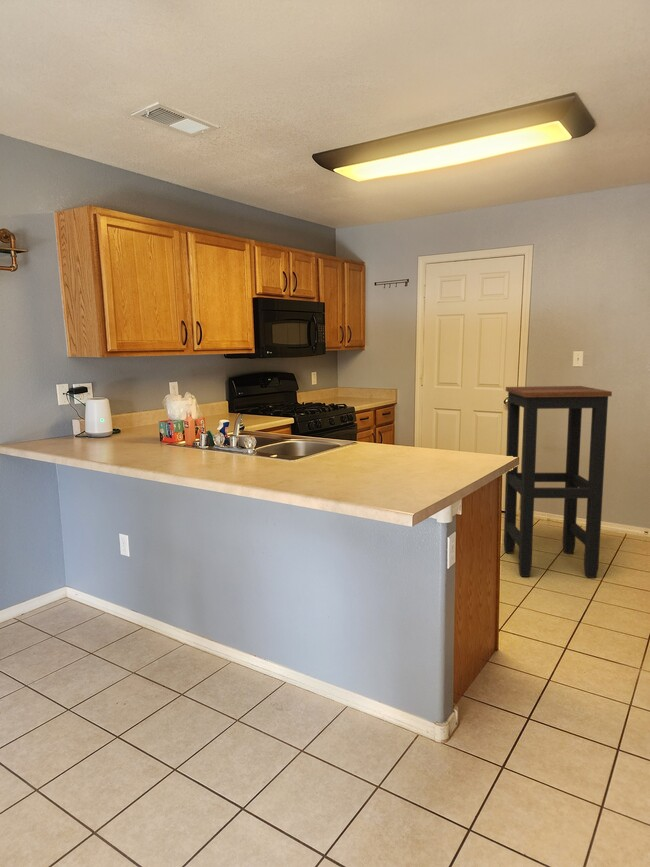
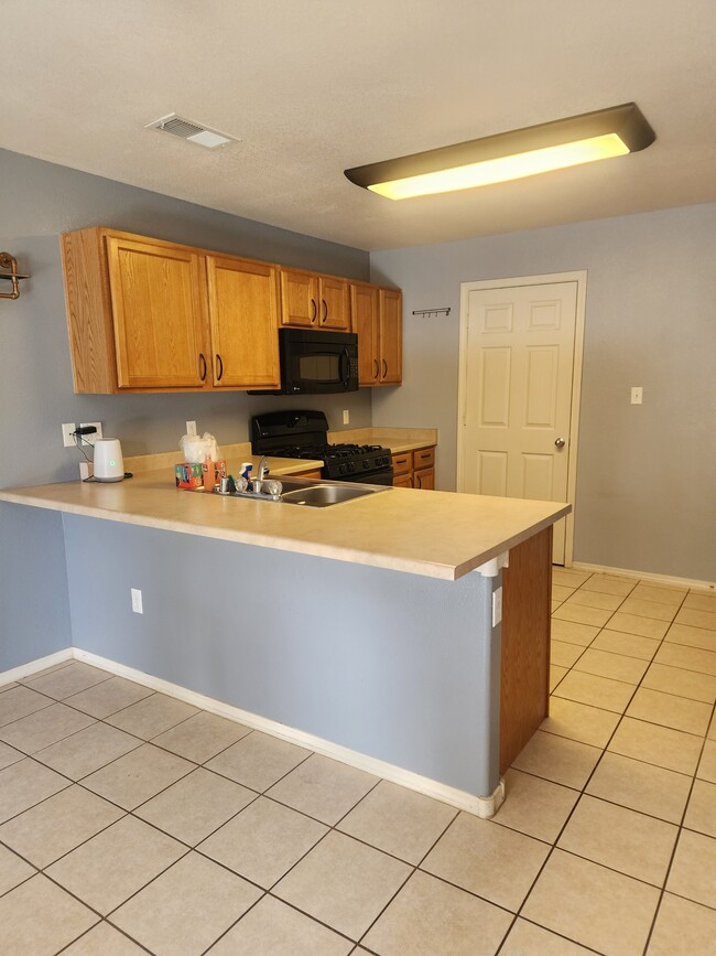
- bar stool (551, 478)
